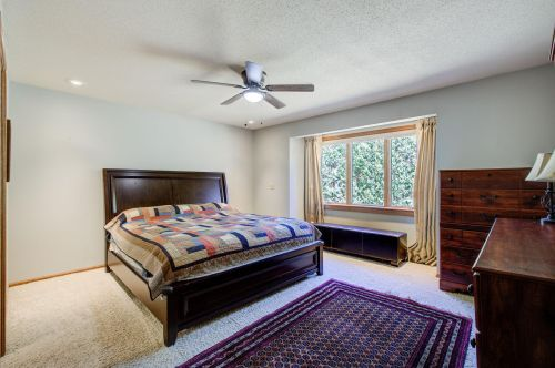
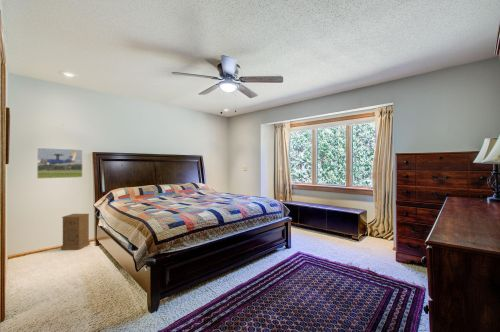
+ nightstand (75, 231)
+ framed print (60, 163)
